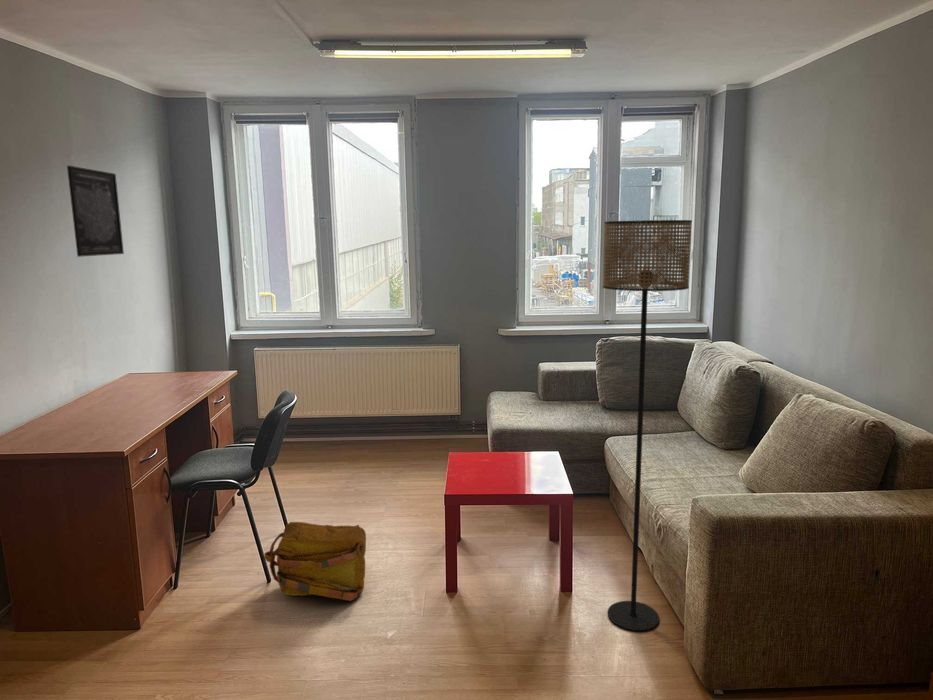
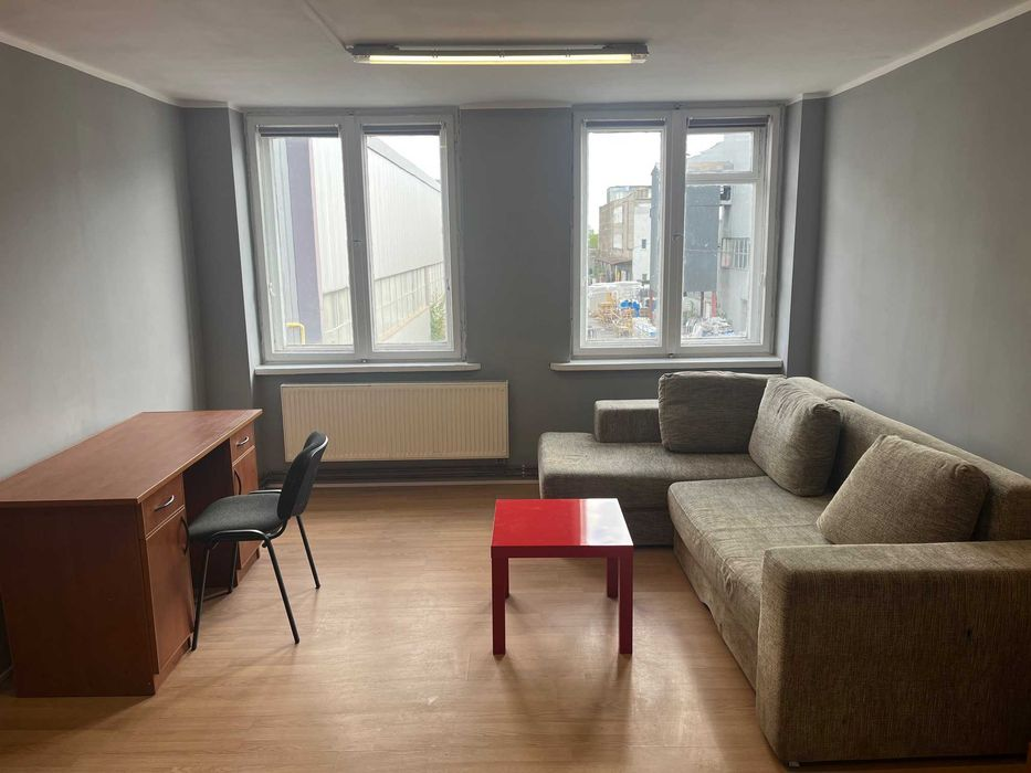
- floor lamp (639, 429)
- wall art (97, 213)
- backpack (315, 560)
